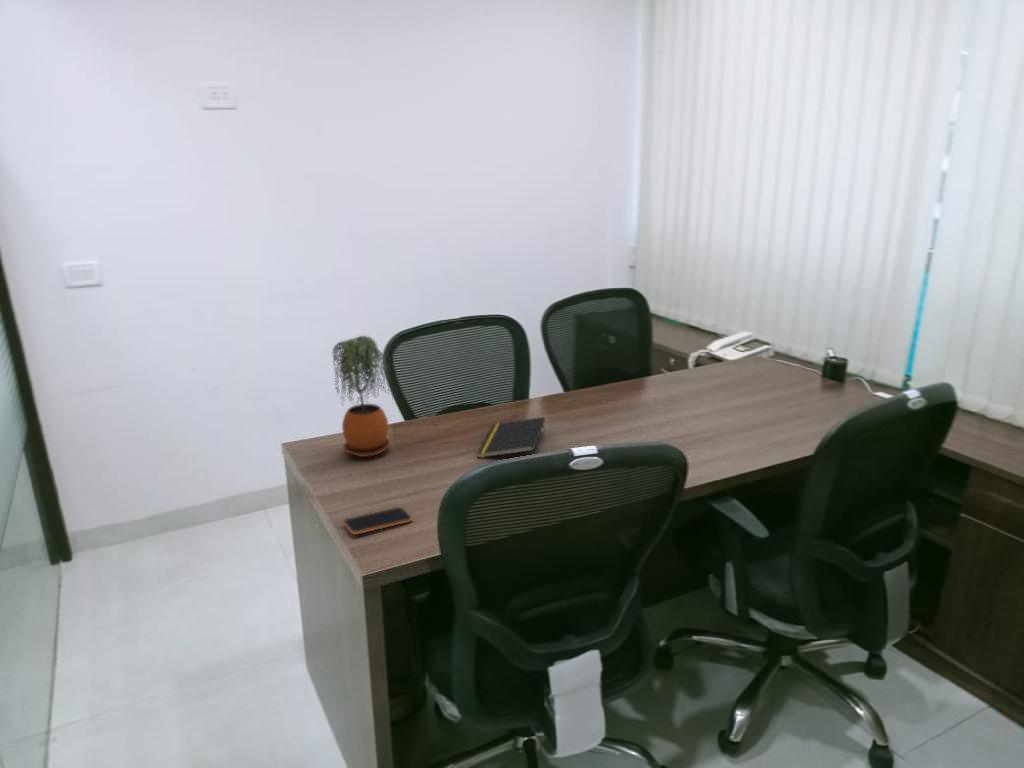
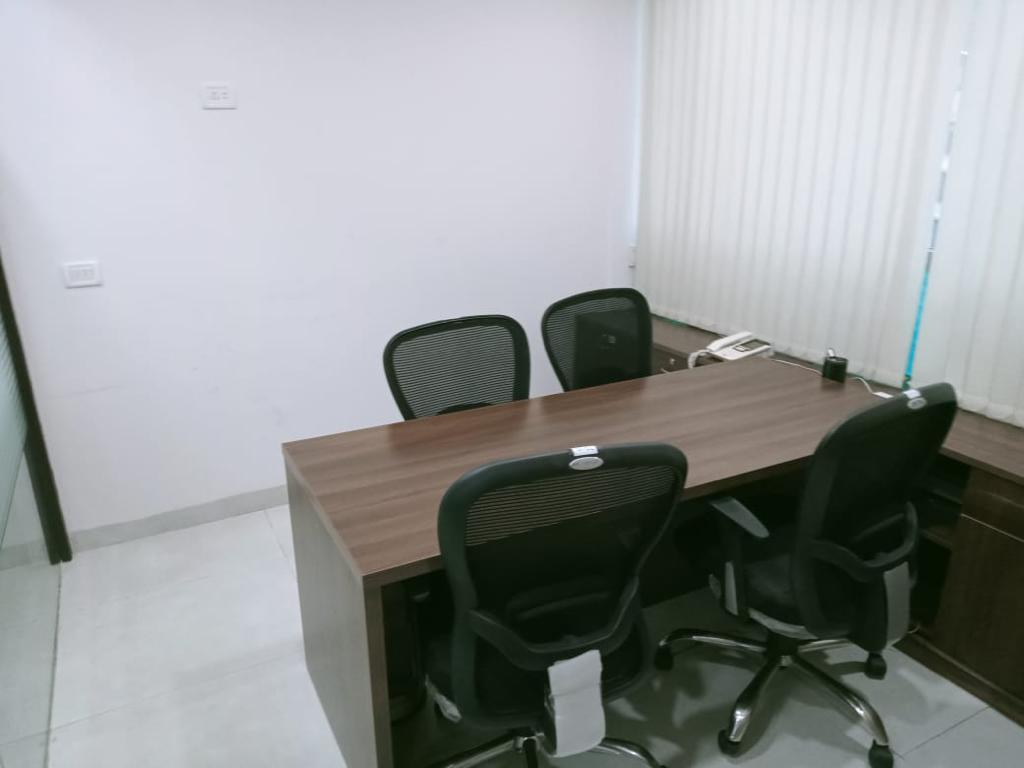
- notepad (512, 436)
- smartphone (377, 520)
- potted plant (365, 395)
